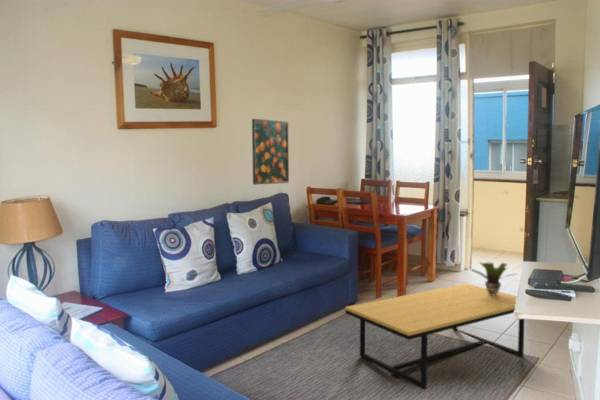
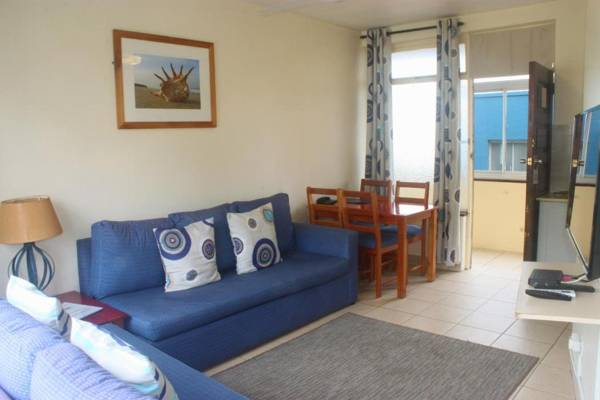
- potted plant (493, 278)
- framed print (271, 152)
- coffee table (441, 330)
